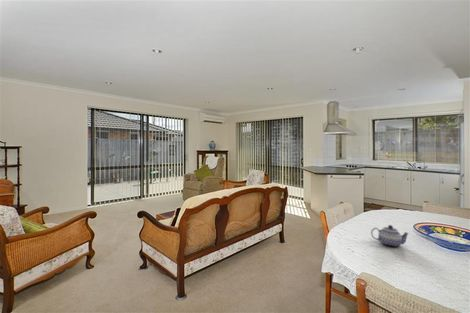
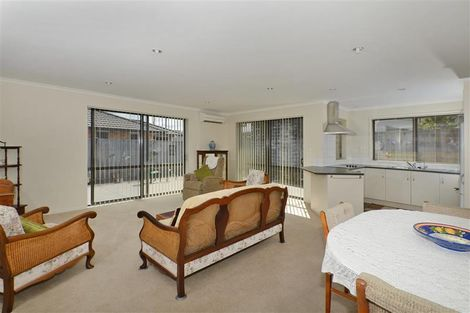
- teapot (389, 234)
